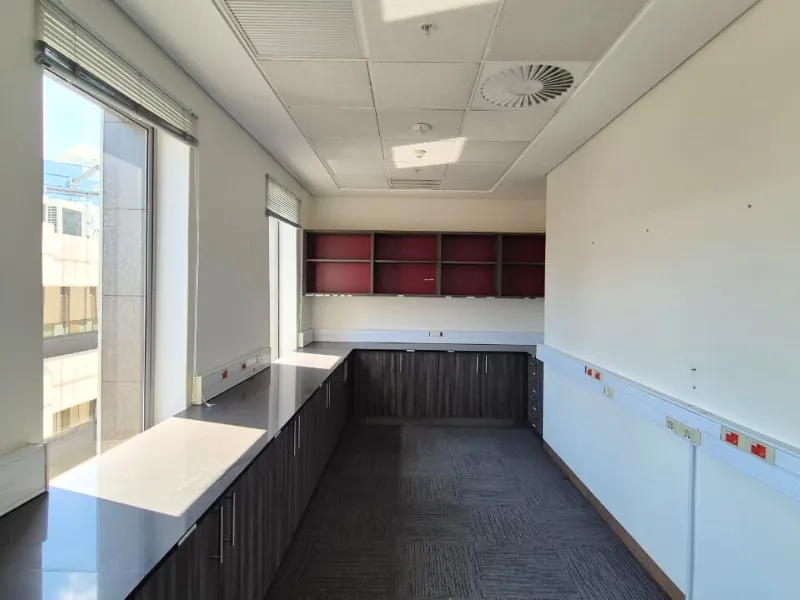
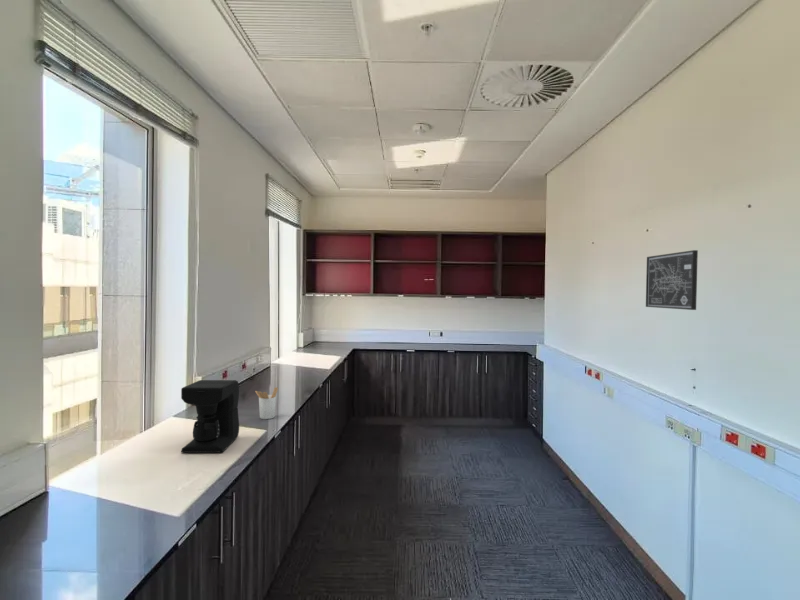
+ utensil holder (265, 403)
+ wall art (669, 281)
+ coffee maker (209, 414)
